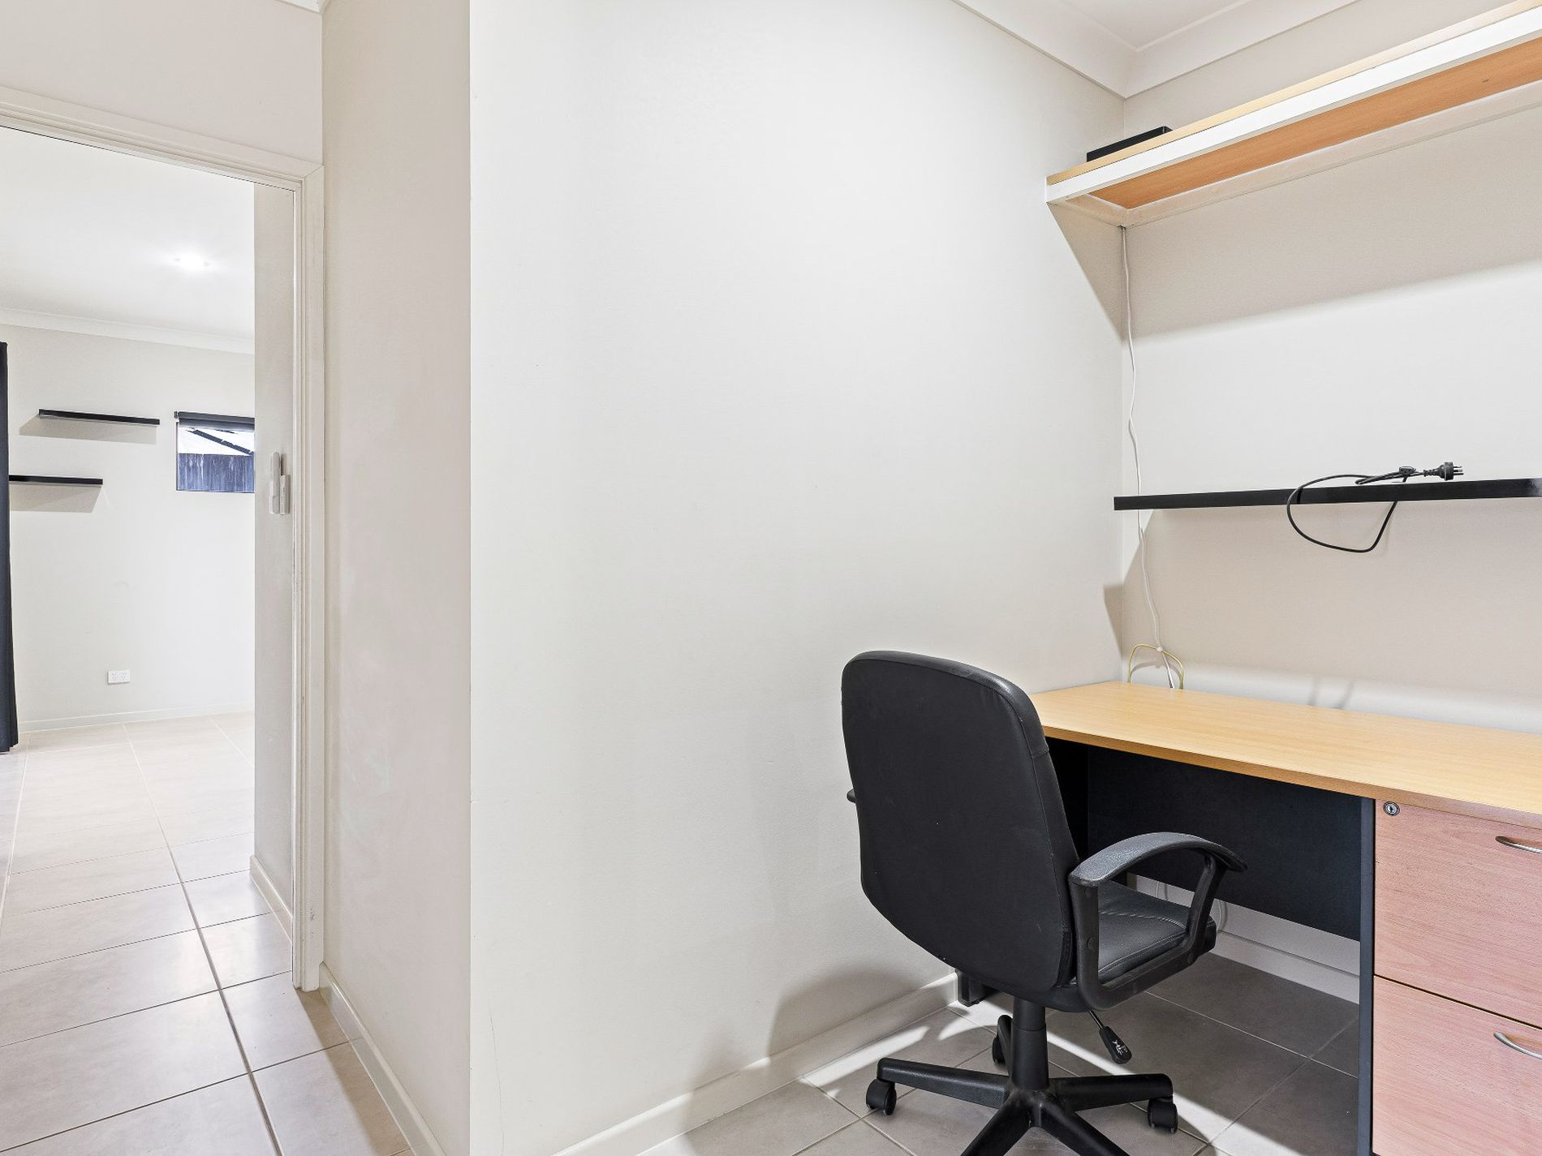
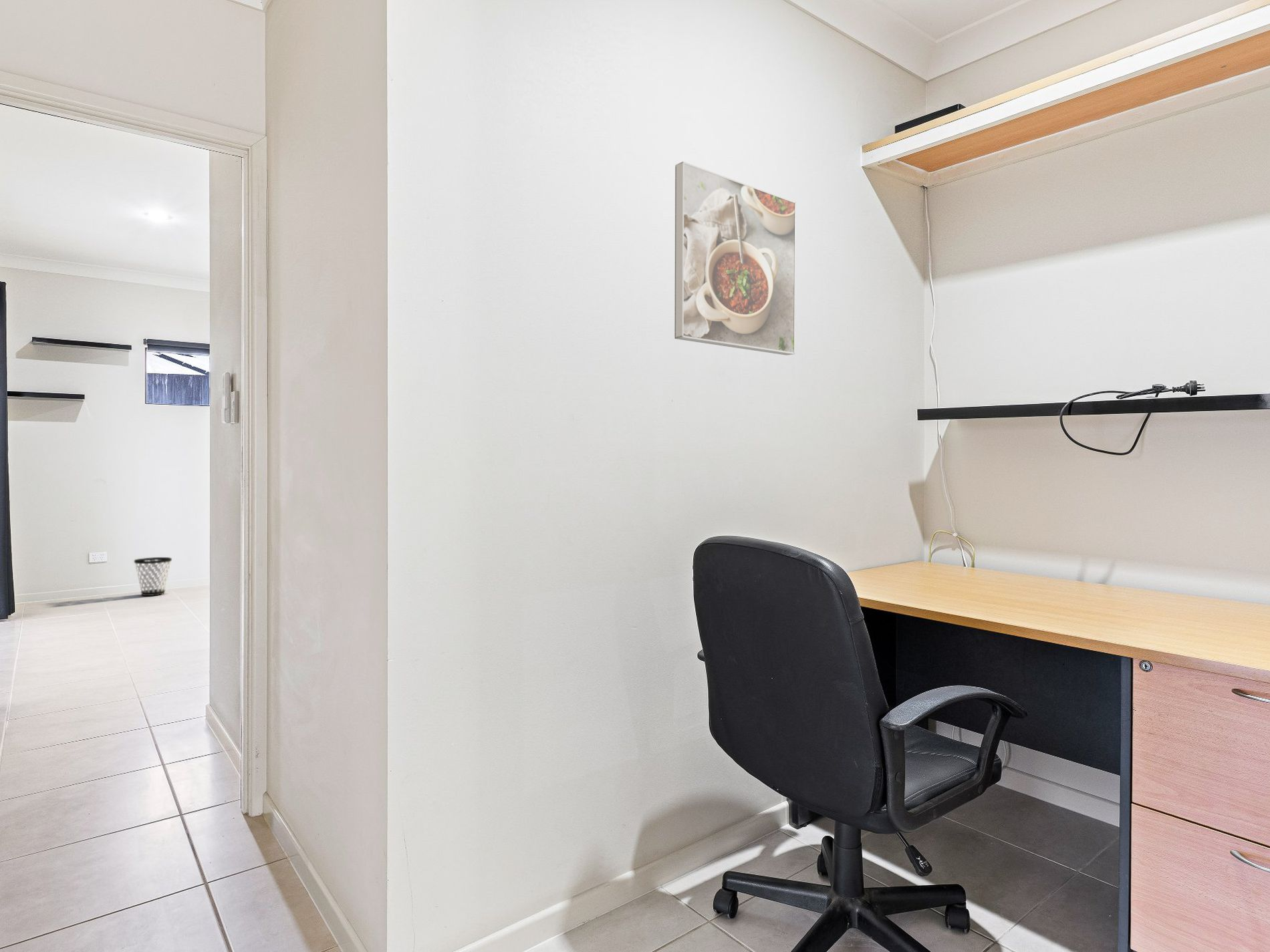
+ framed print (739, 266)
+ wastebasket (154, 577)
